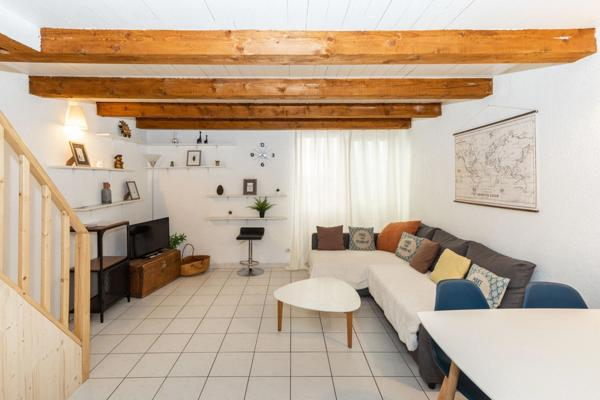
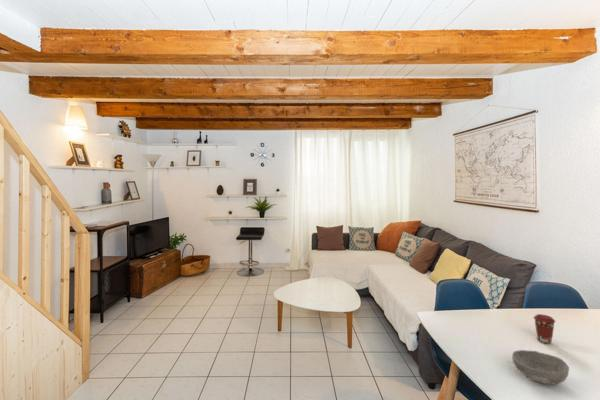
+ bowl (539, 369)
+ coffee cup (544, 328)
